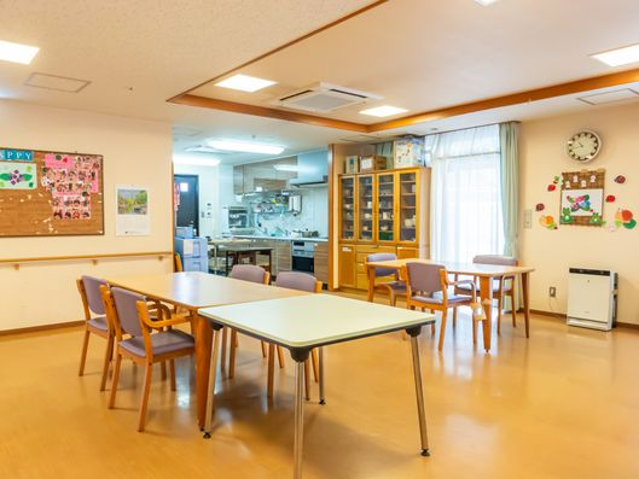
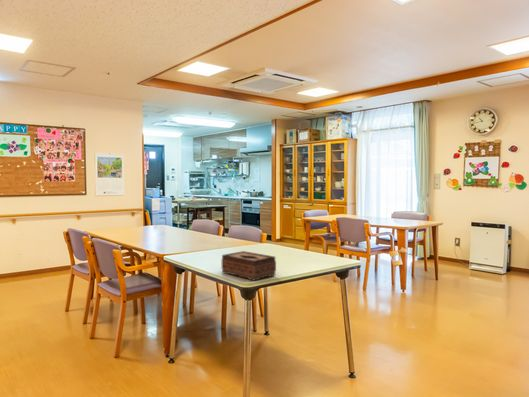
+ tissue box (248, 264)
